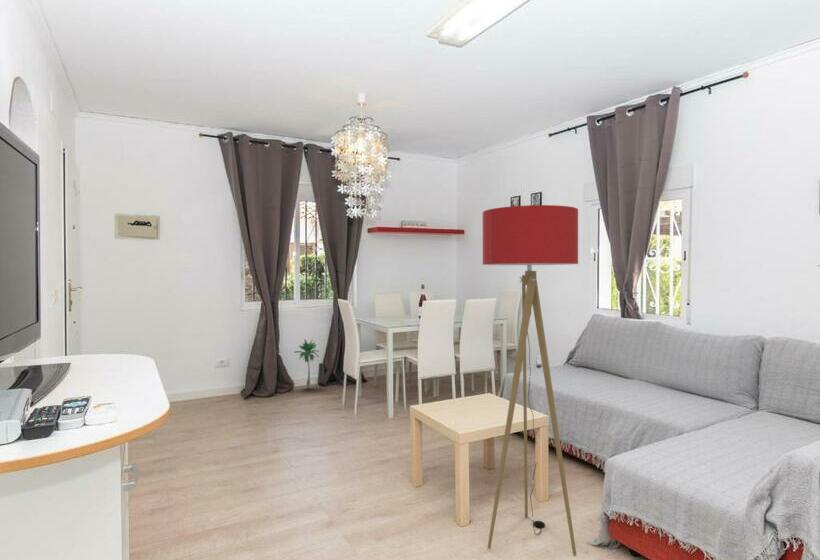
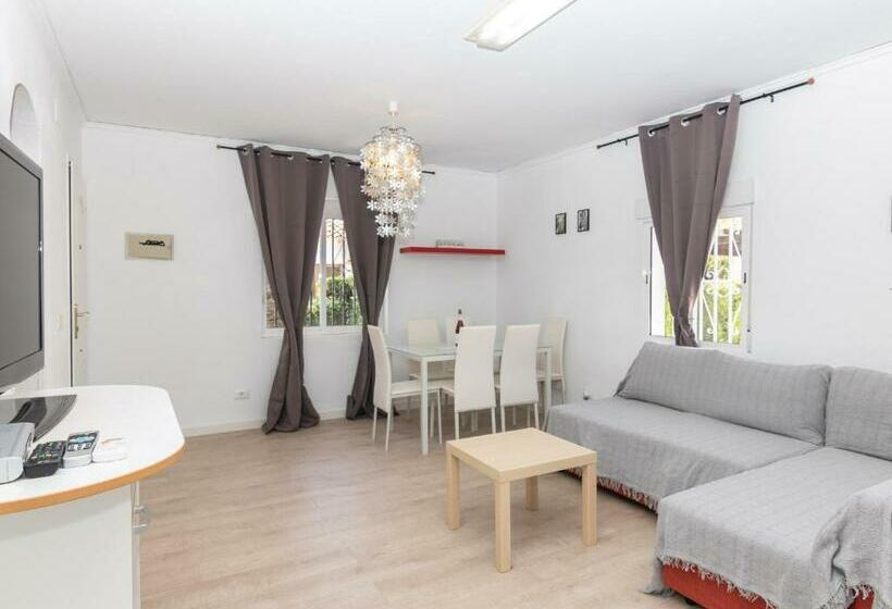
- floor lamp (530, 373)
- palm tree (308, 364)
